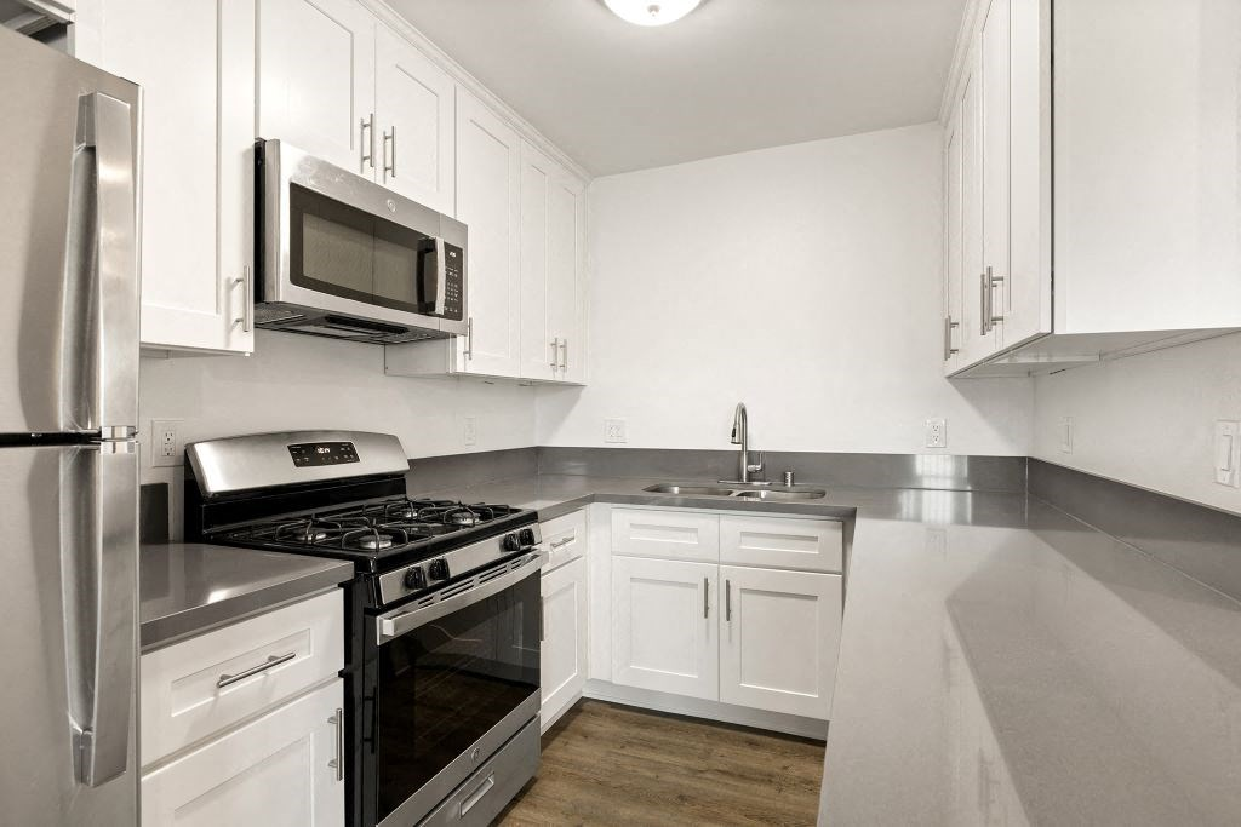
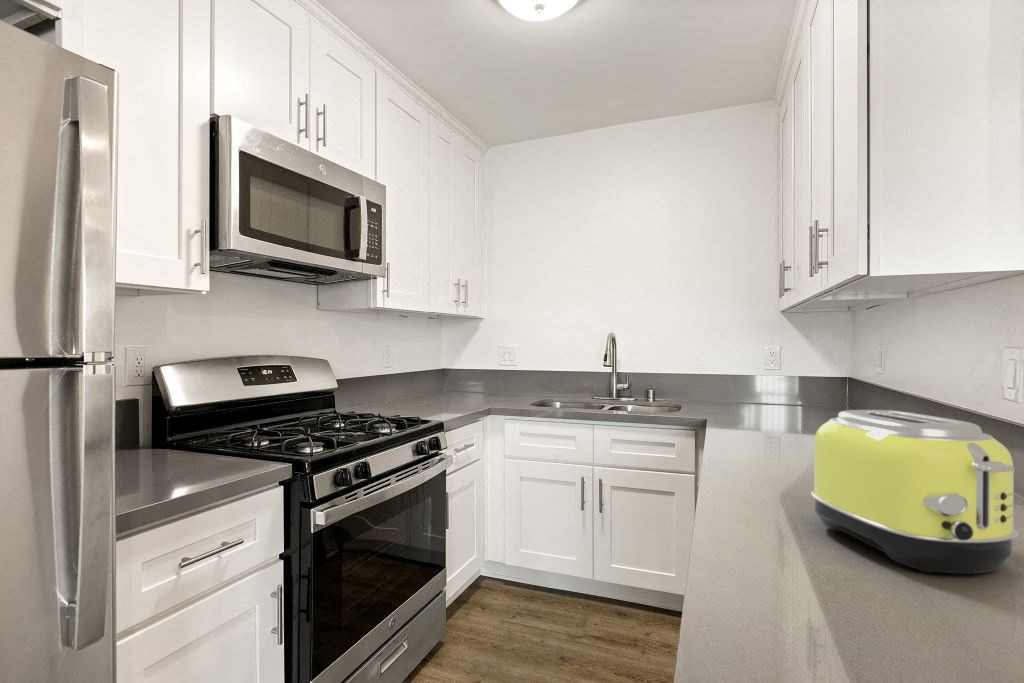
+ toaster (909, 482)
